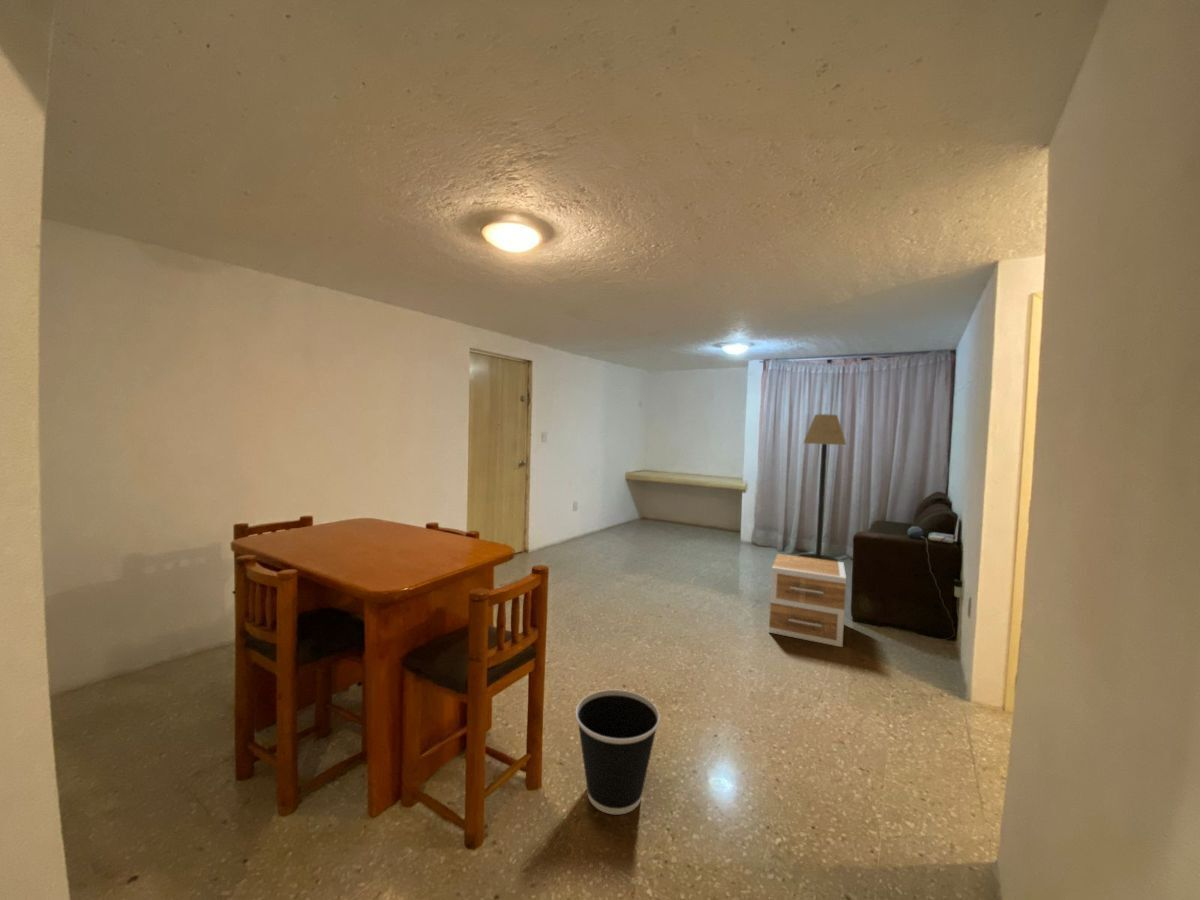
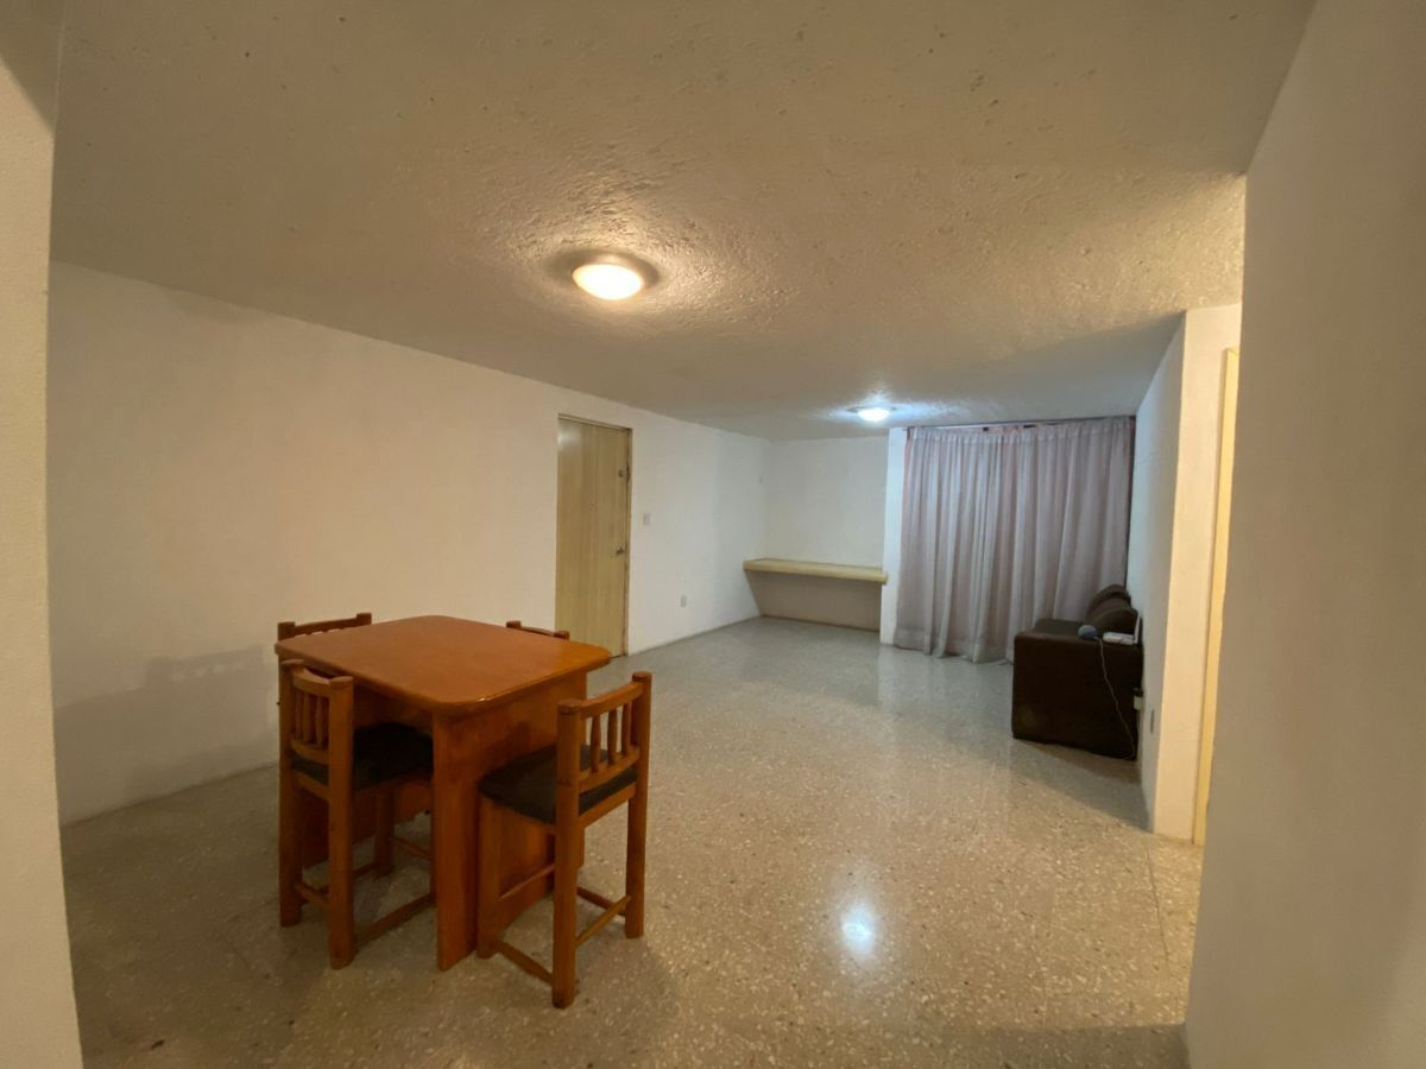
- floor lamp (822, 488)
- wastebasket (616, 752)
- nightstand (807, 596)
